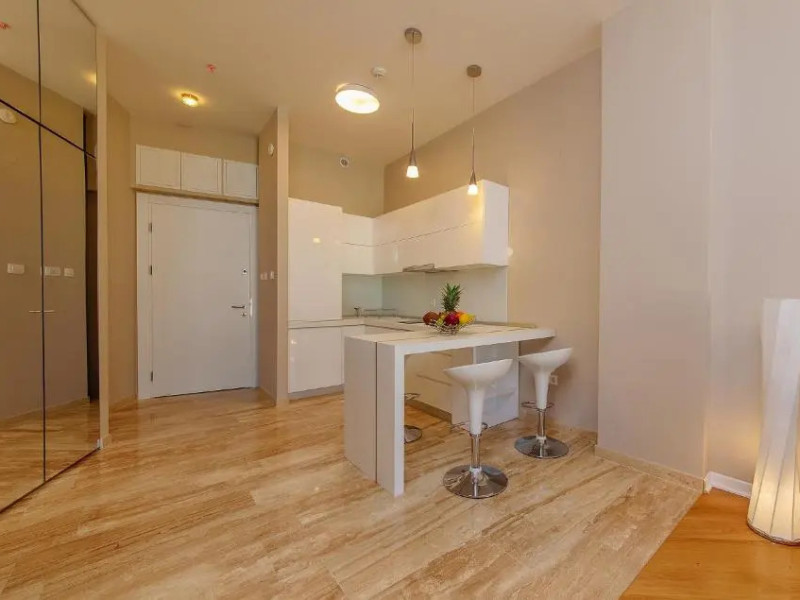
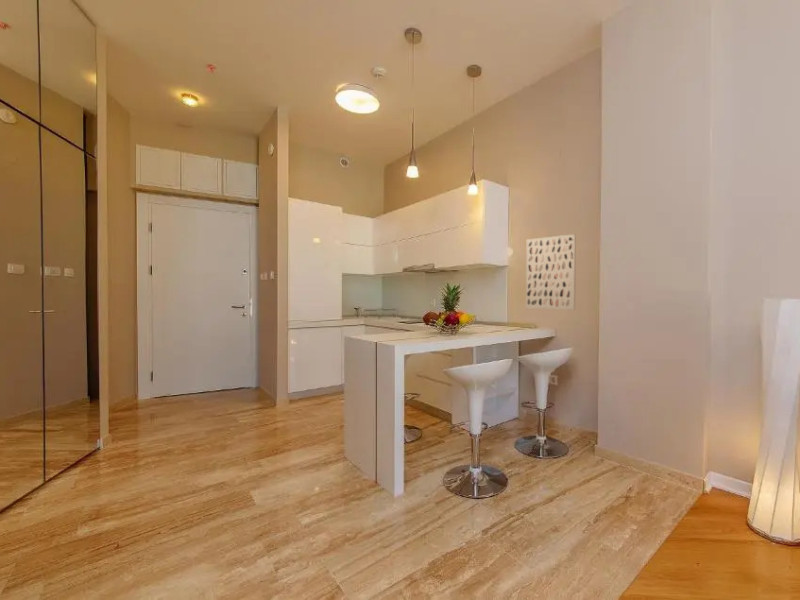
+ wall art (549, 273)
